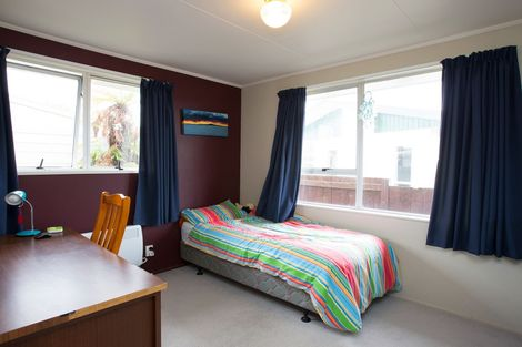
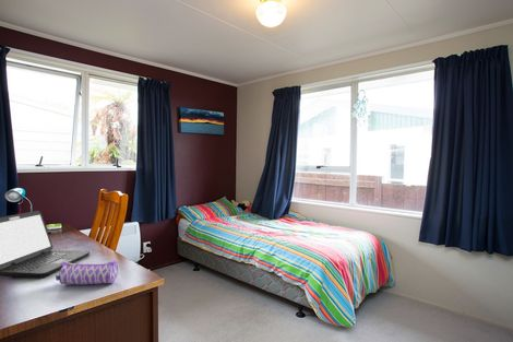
+ pencil case (88, 271)
+ laptop (40, 239)
